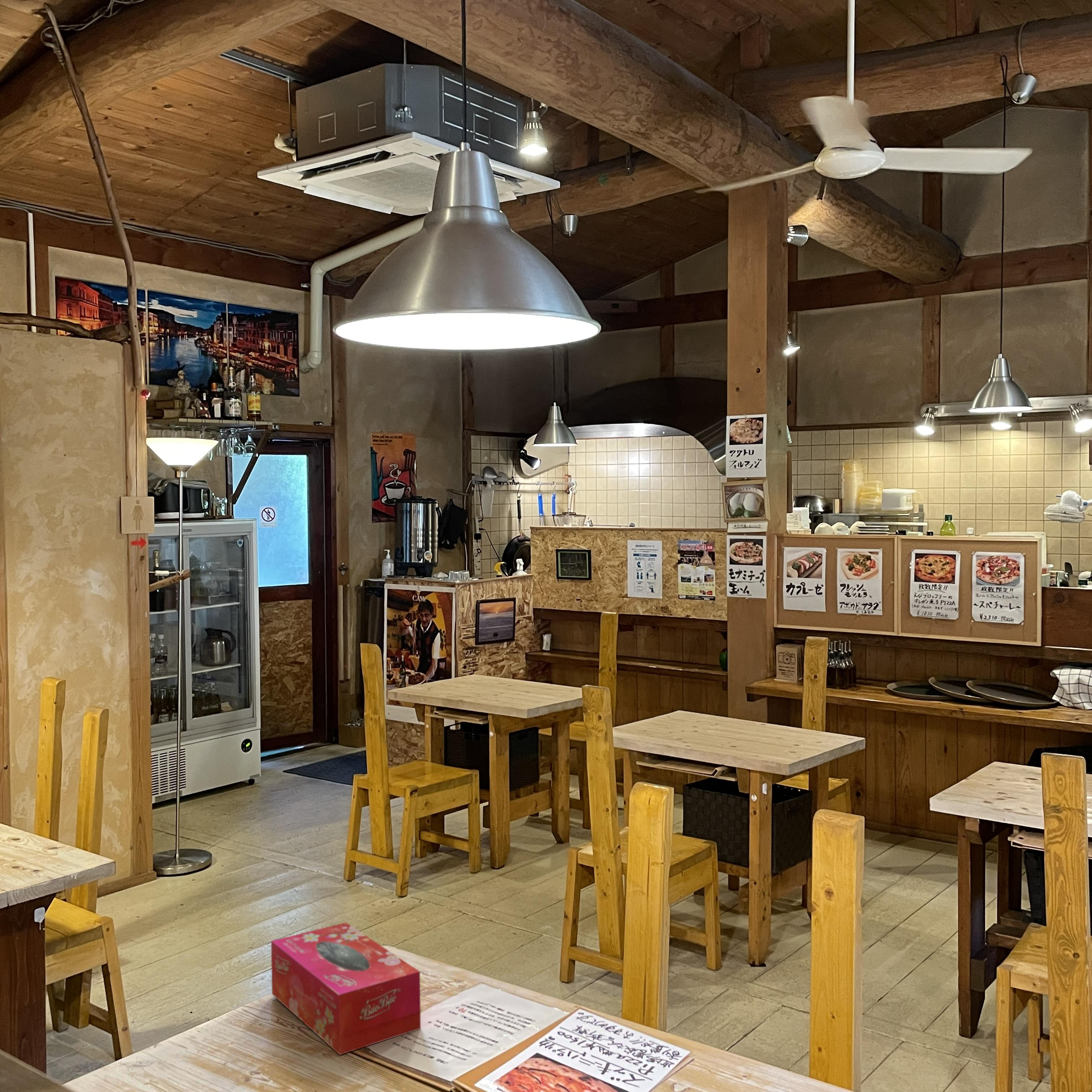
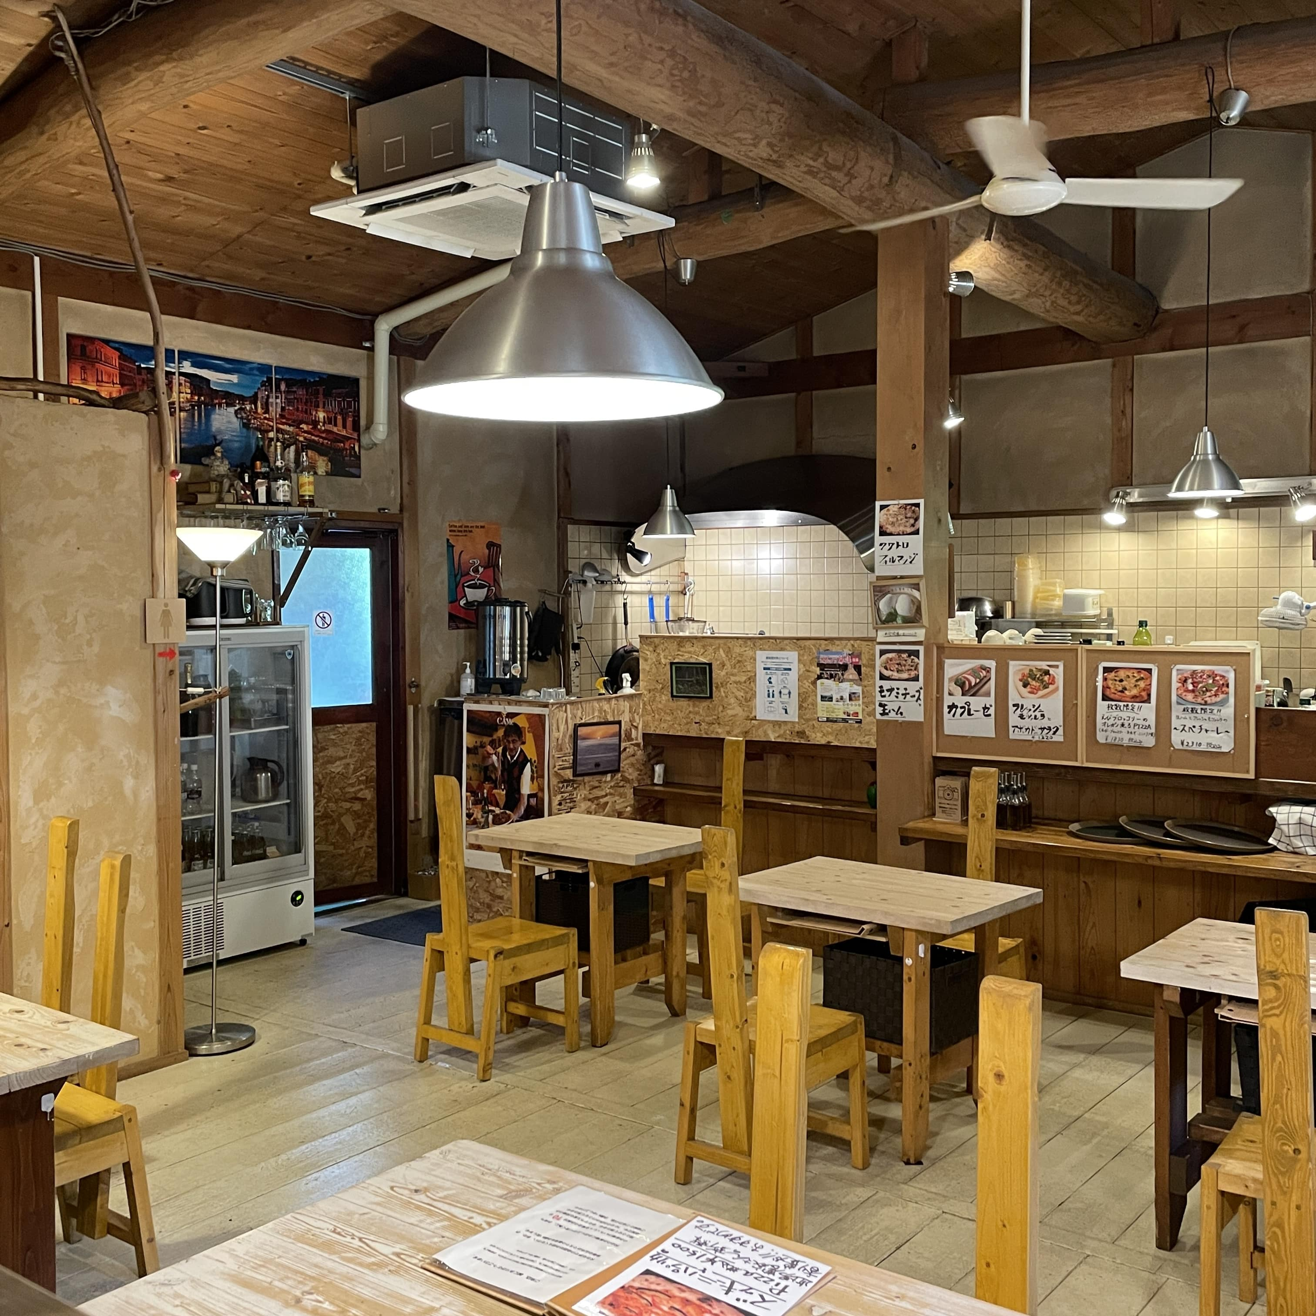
- tissue box (343, 983)
